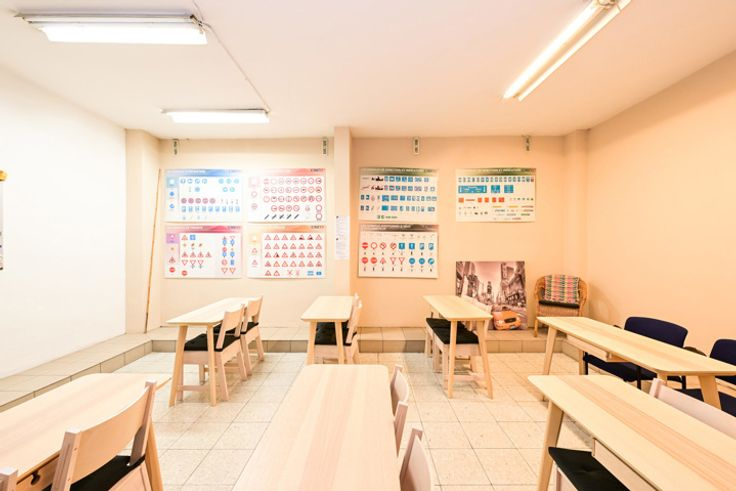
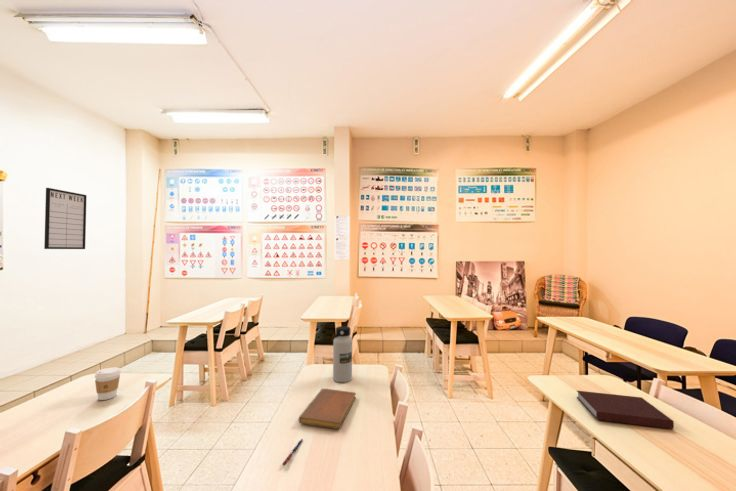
+ water bottle (342, 353)
+ writing board (66, 220)
+ coffee cup (107, 383)
+ notebook (620, 408)
+ notebook (329, 406)
+ pen (293, 450)
